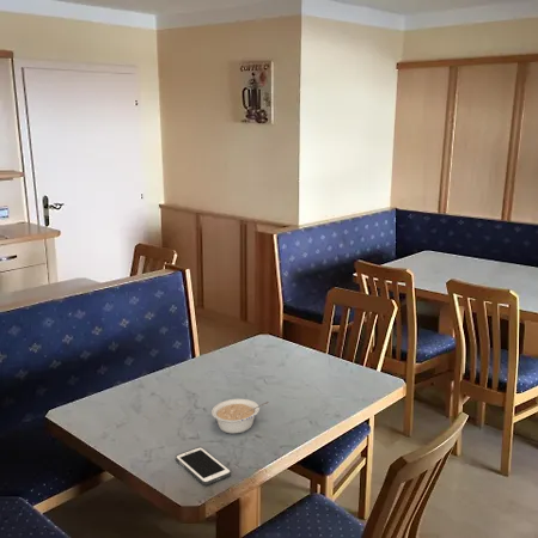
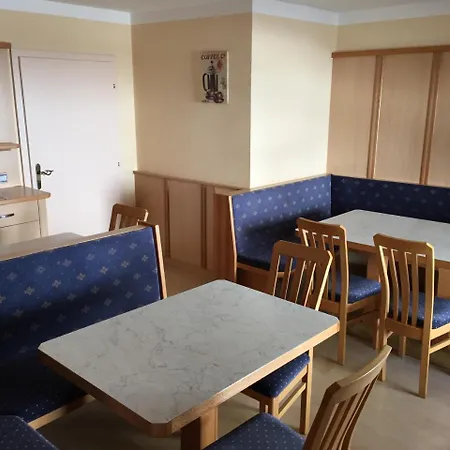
- cell phone (202, 465)
- legume (237, 415)
